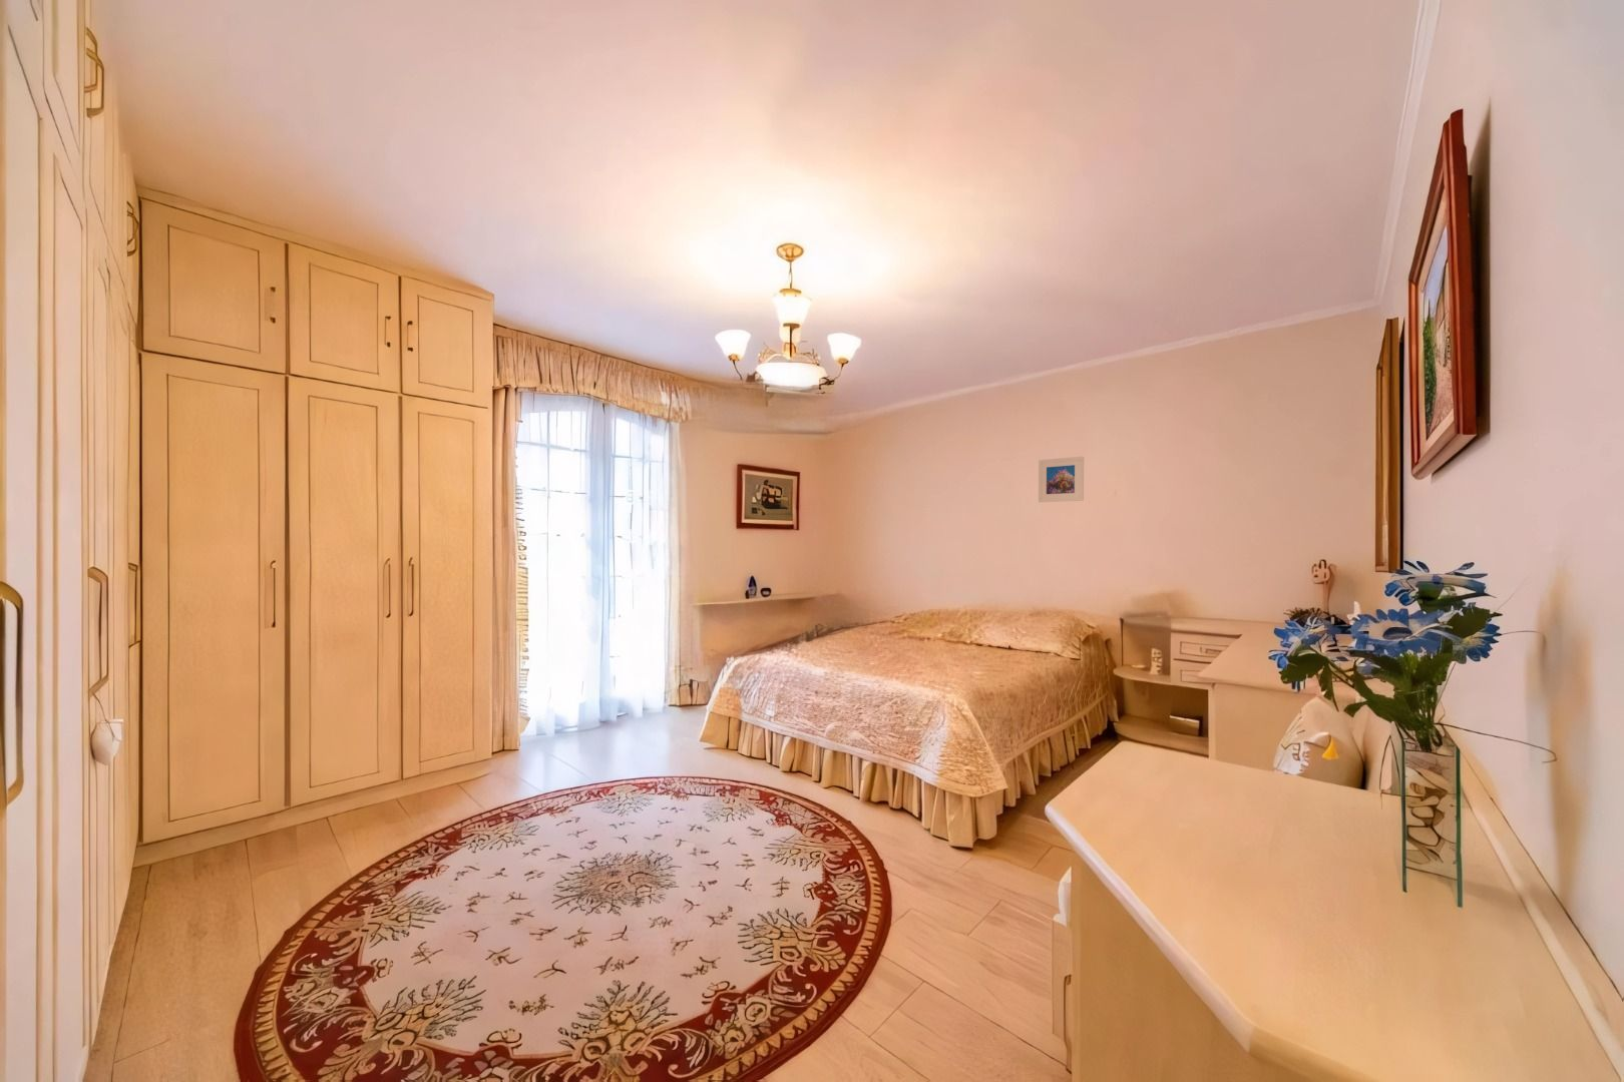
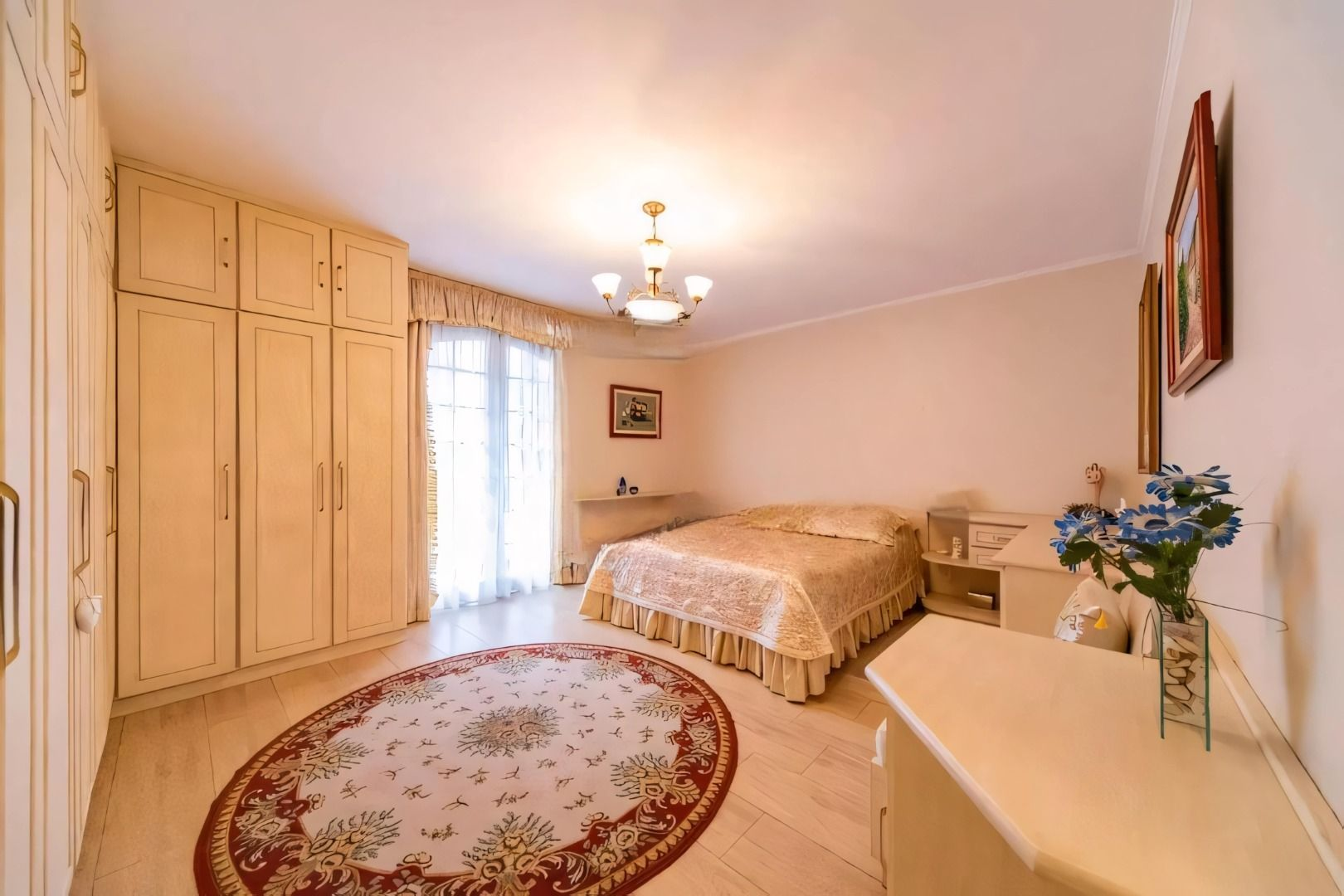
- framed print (1060, 479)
